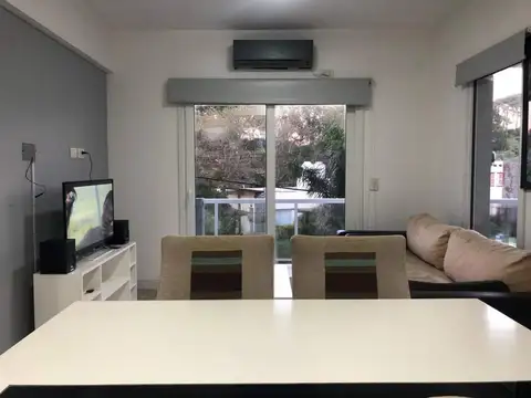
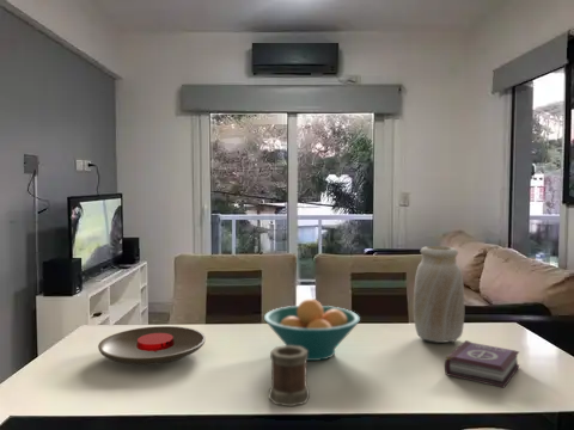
+ vase (439, 293)
+ plate (153, 346)
+ book (482, 361)
+ fruit bowl (311, 326)
+ mug (288, 371)
